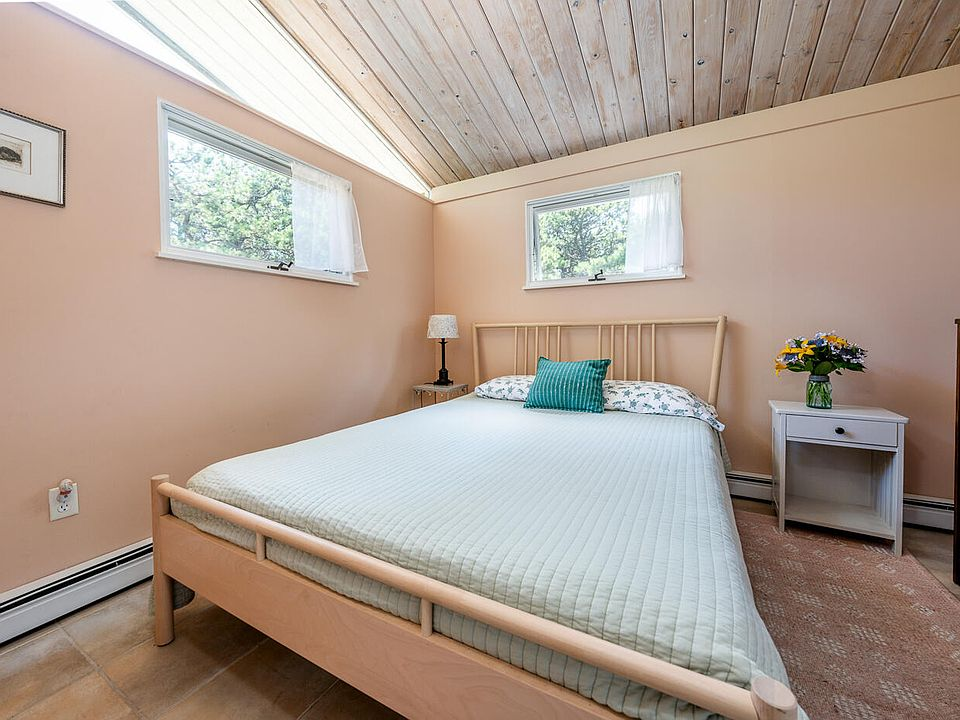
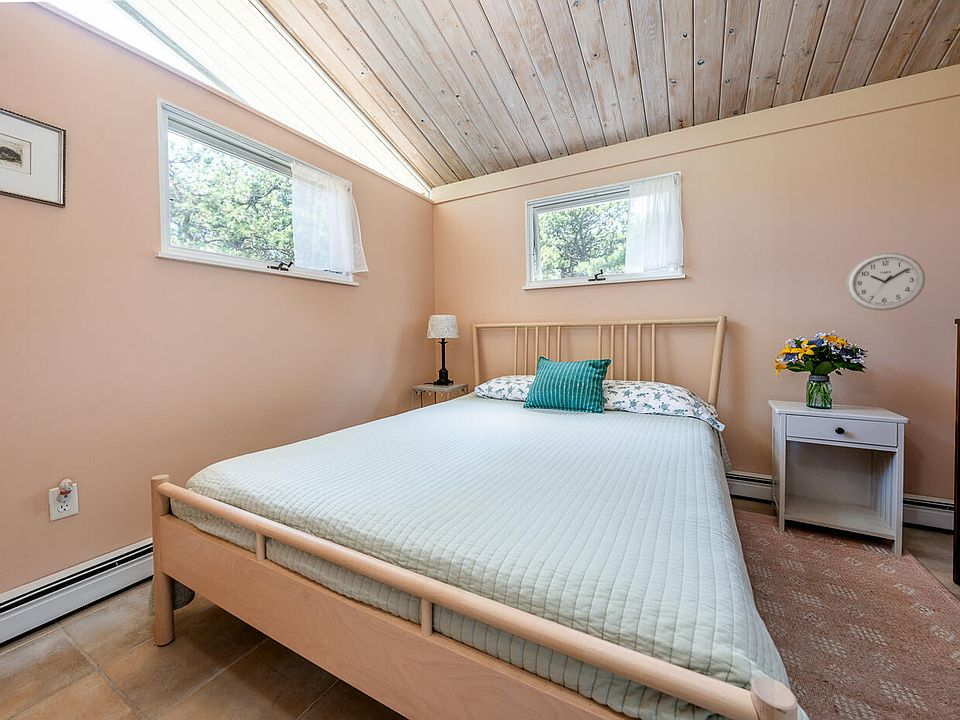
+ wall clock (884, 281)
